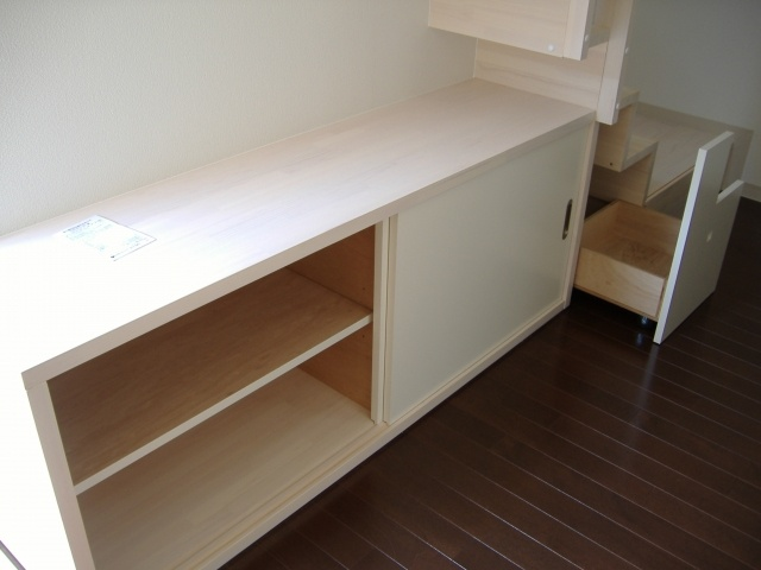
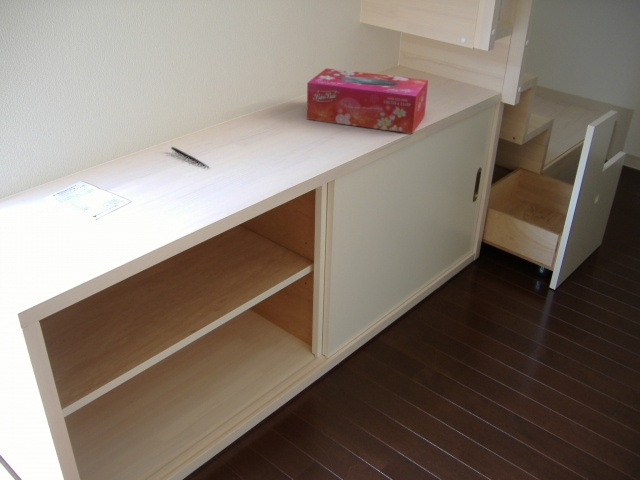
+ tissue box (367, 99)
+ pen (190, 157)
